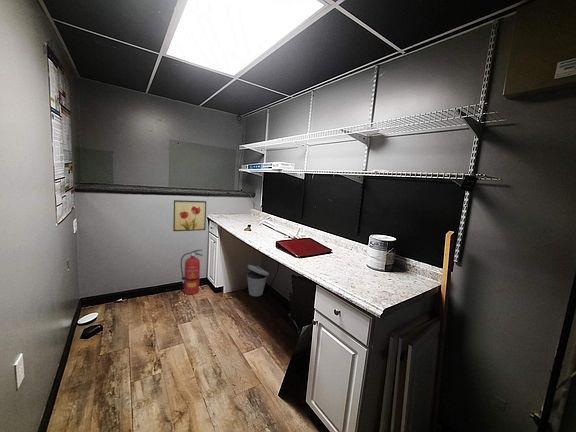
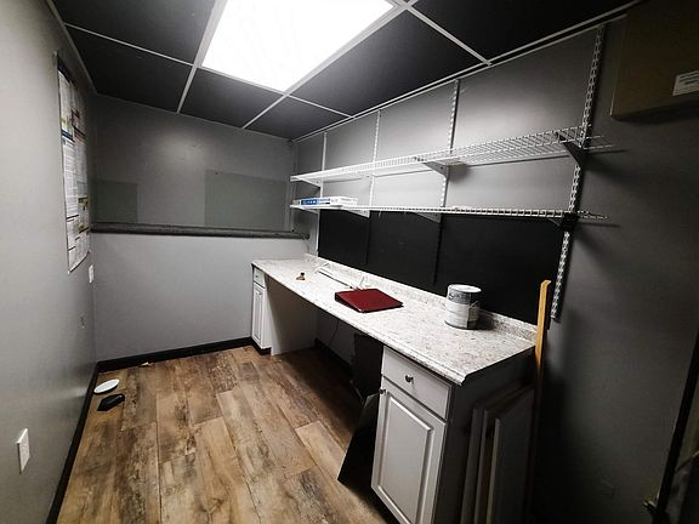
- wall art (190, 215)
- fire extinguisher (191, 271)
- trash can (257, 279)
